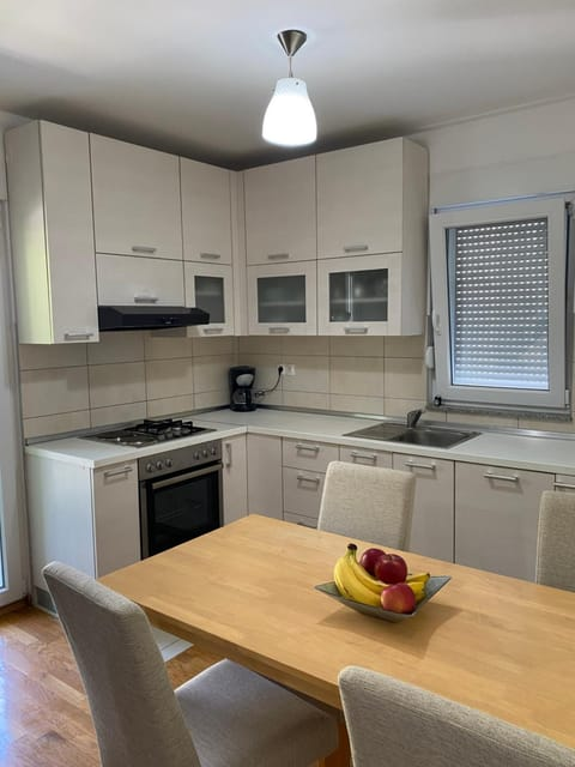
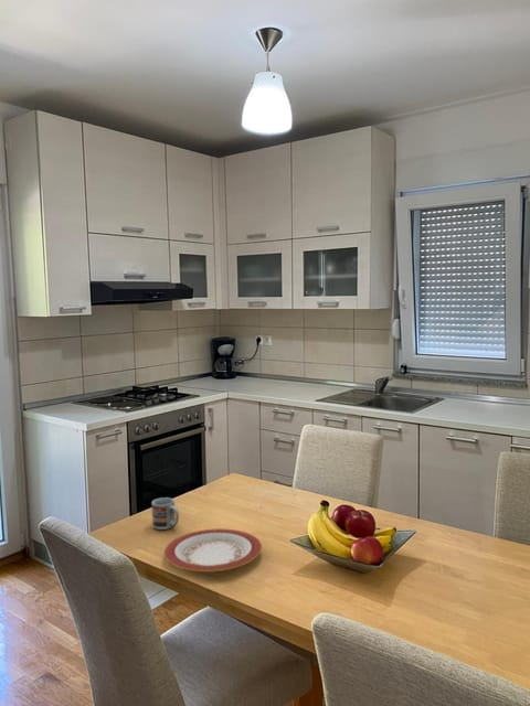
+ plate (213, 552)
+ cup (167, 514)
